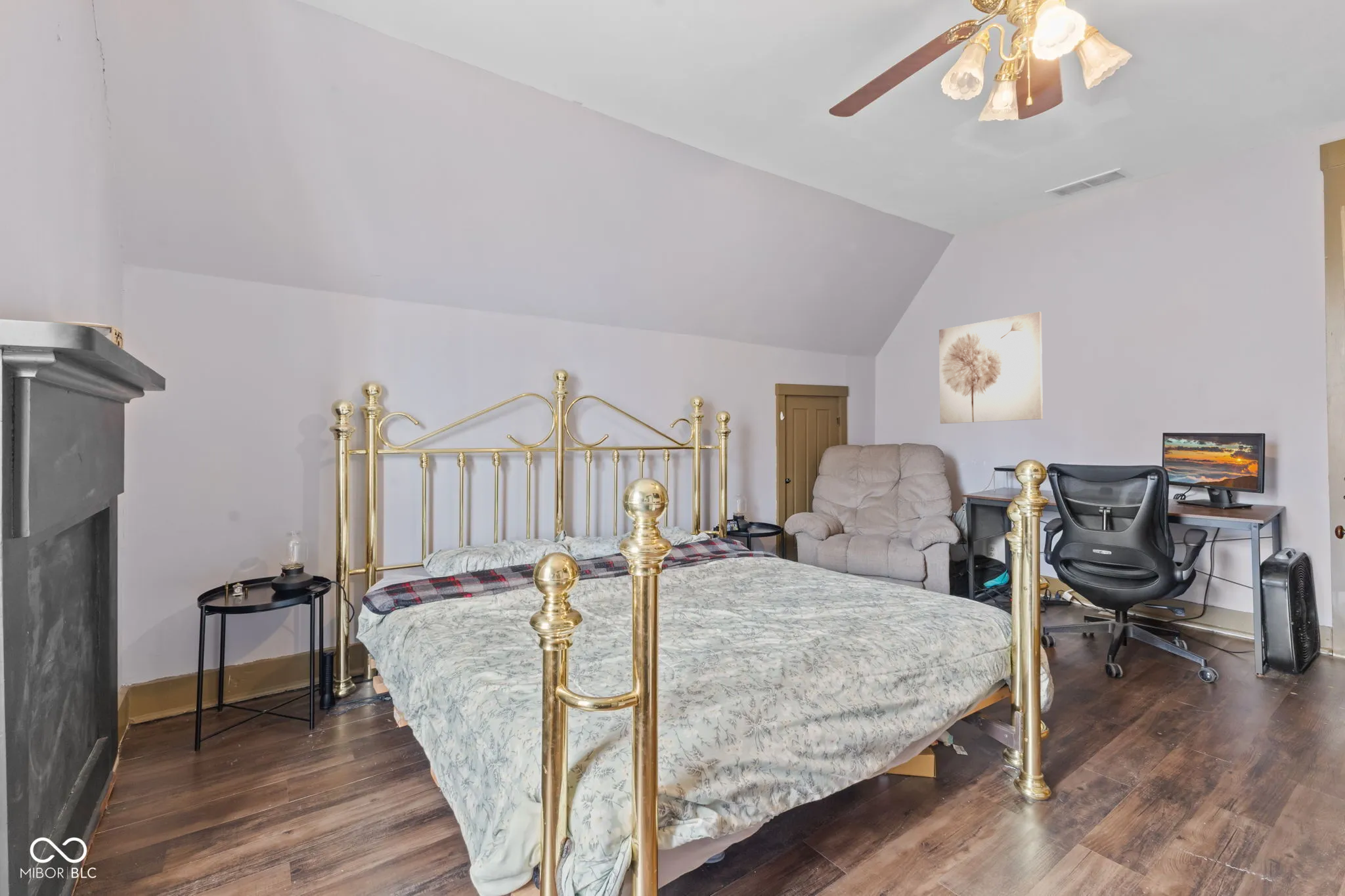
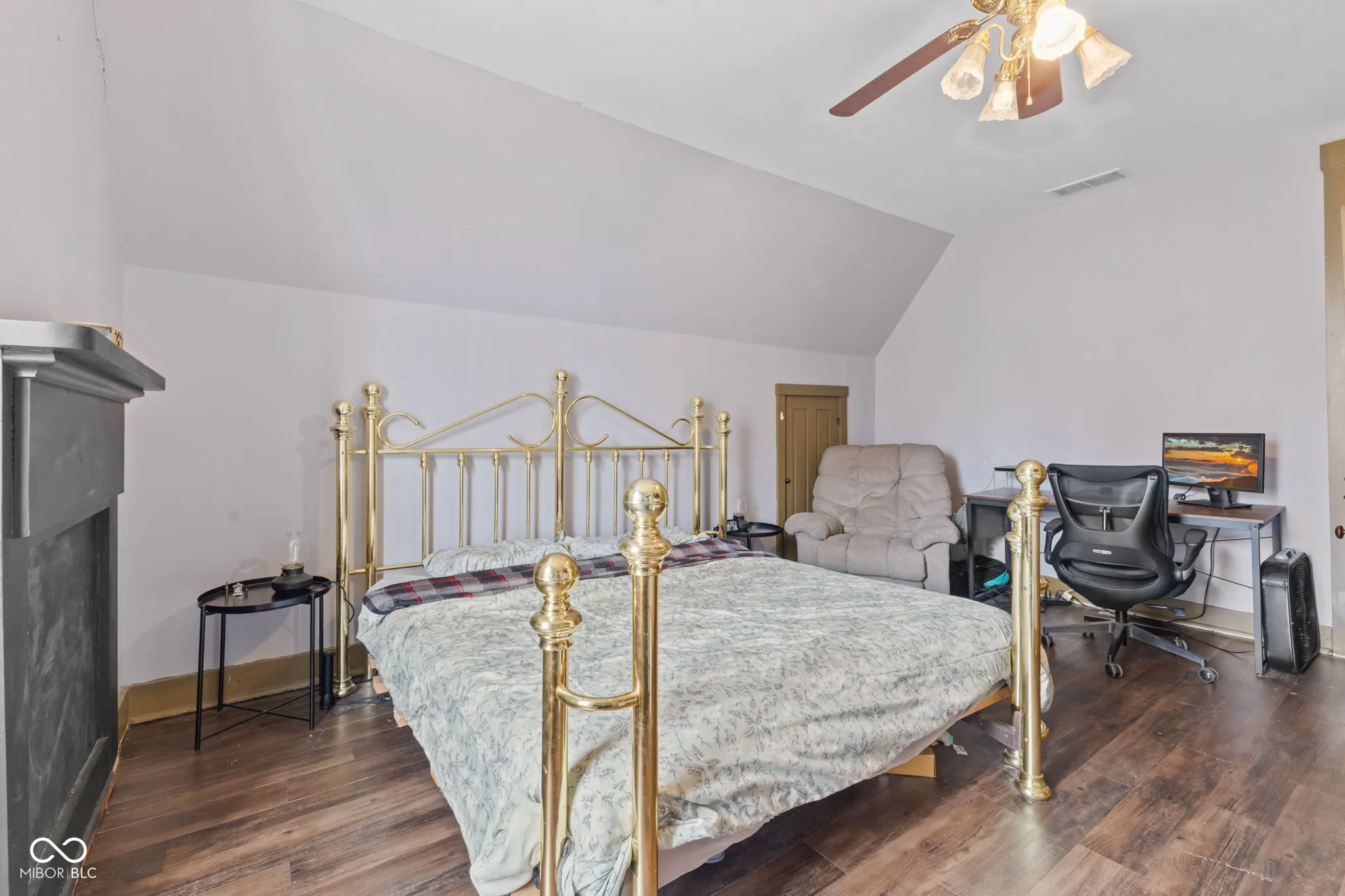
- wall art (987, 371)
